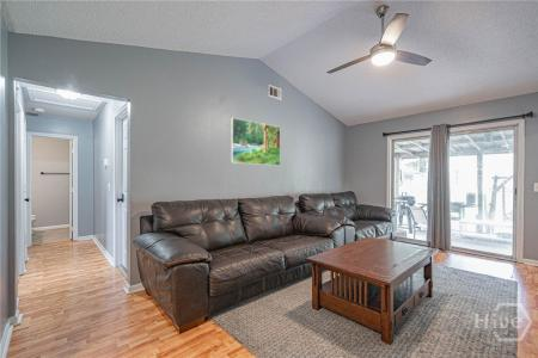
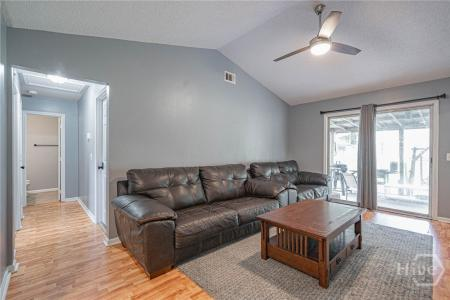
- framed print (257, 143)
